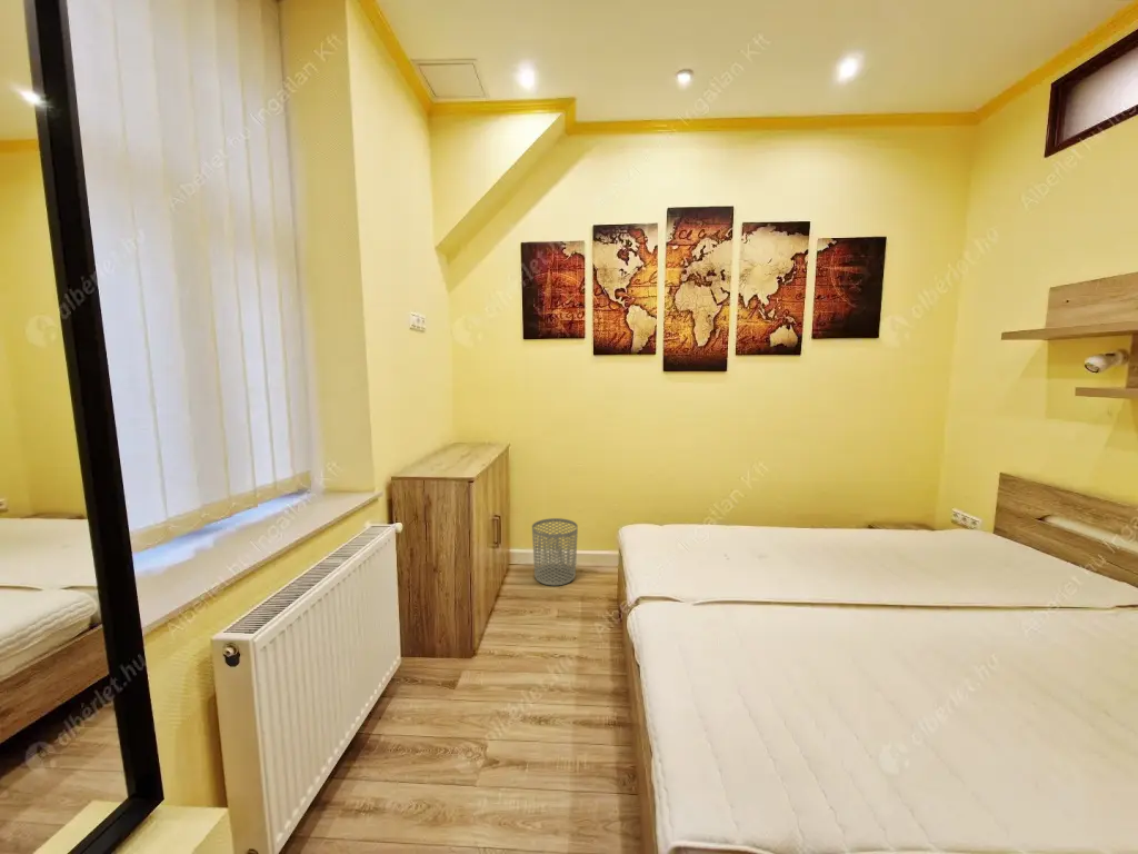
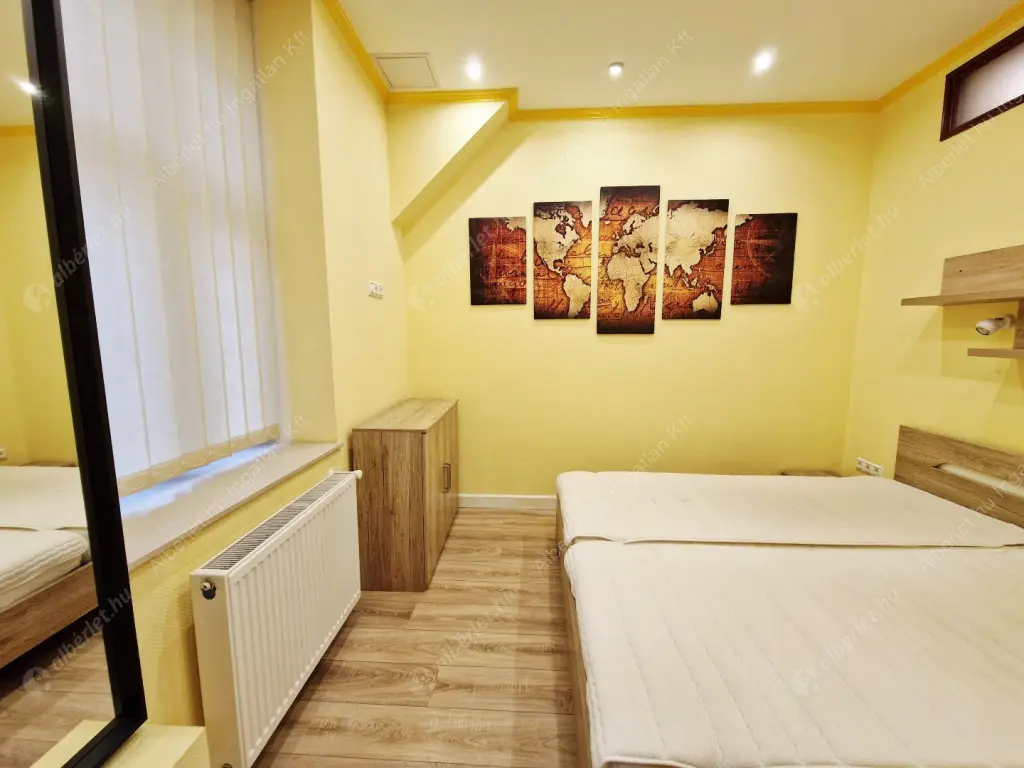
- waste bin (555, 552)
